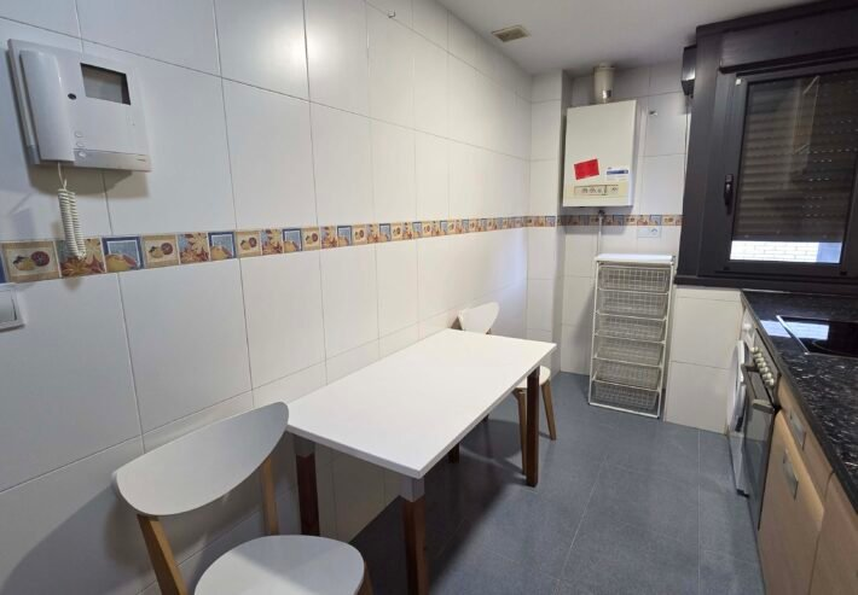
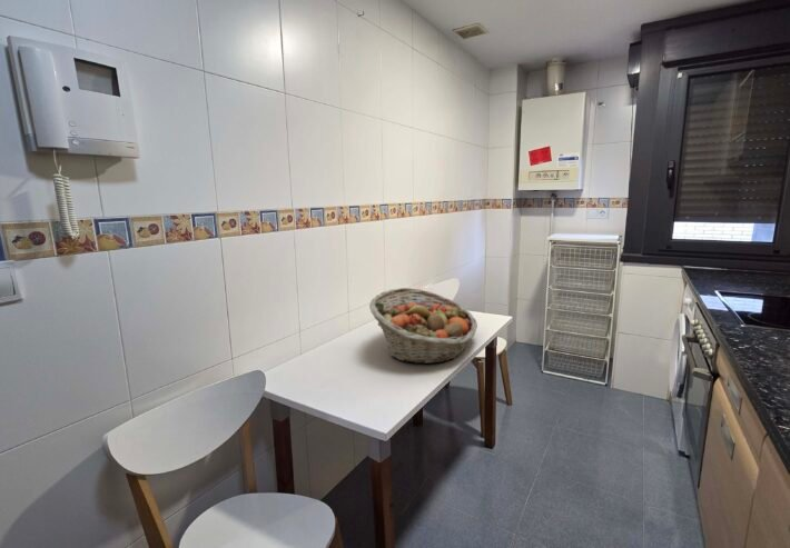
+ fruit basket (424, 321)
